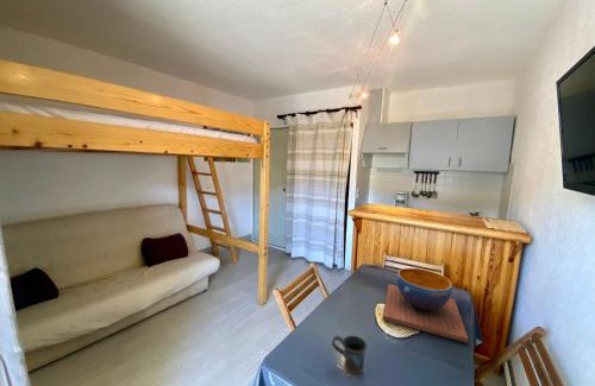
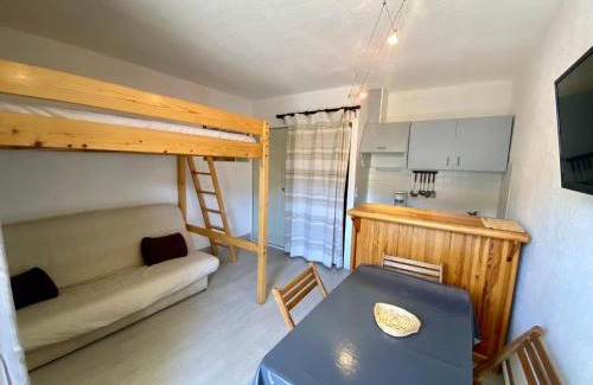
- decorative bowl (421, 293)
- mug (350, 352)
